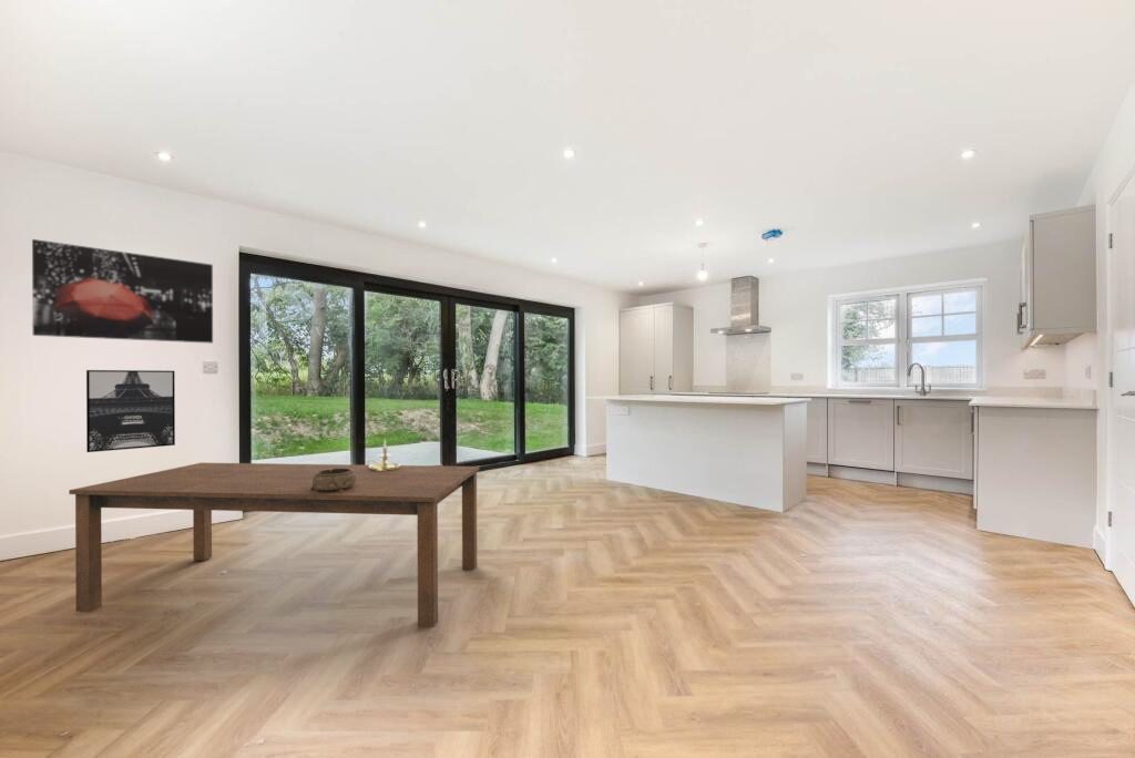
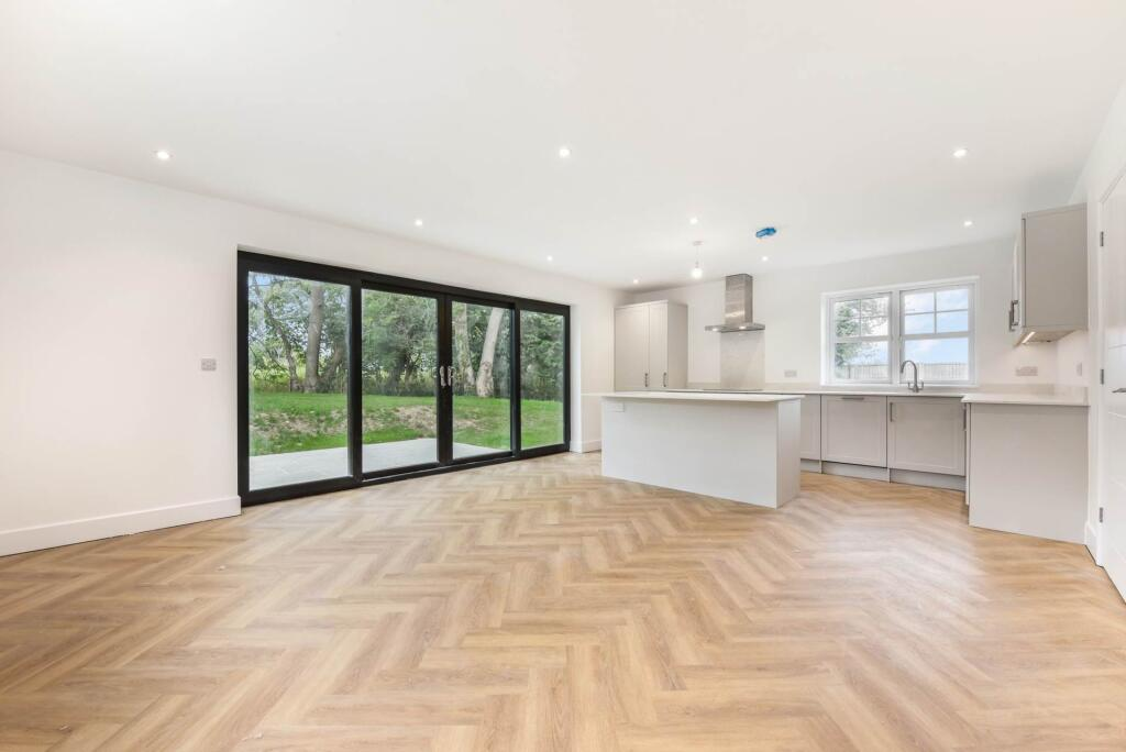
- wall art (132, 409)
- decorative bowl (333, 479)
- wall art (131, 296)
- dining table (297, 511)
- candle holder (384, 453)
